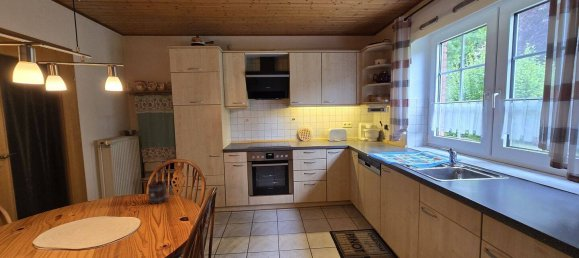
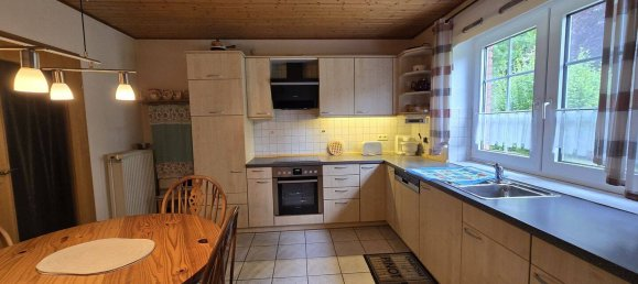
- mug (160, 192)
